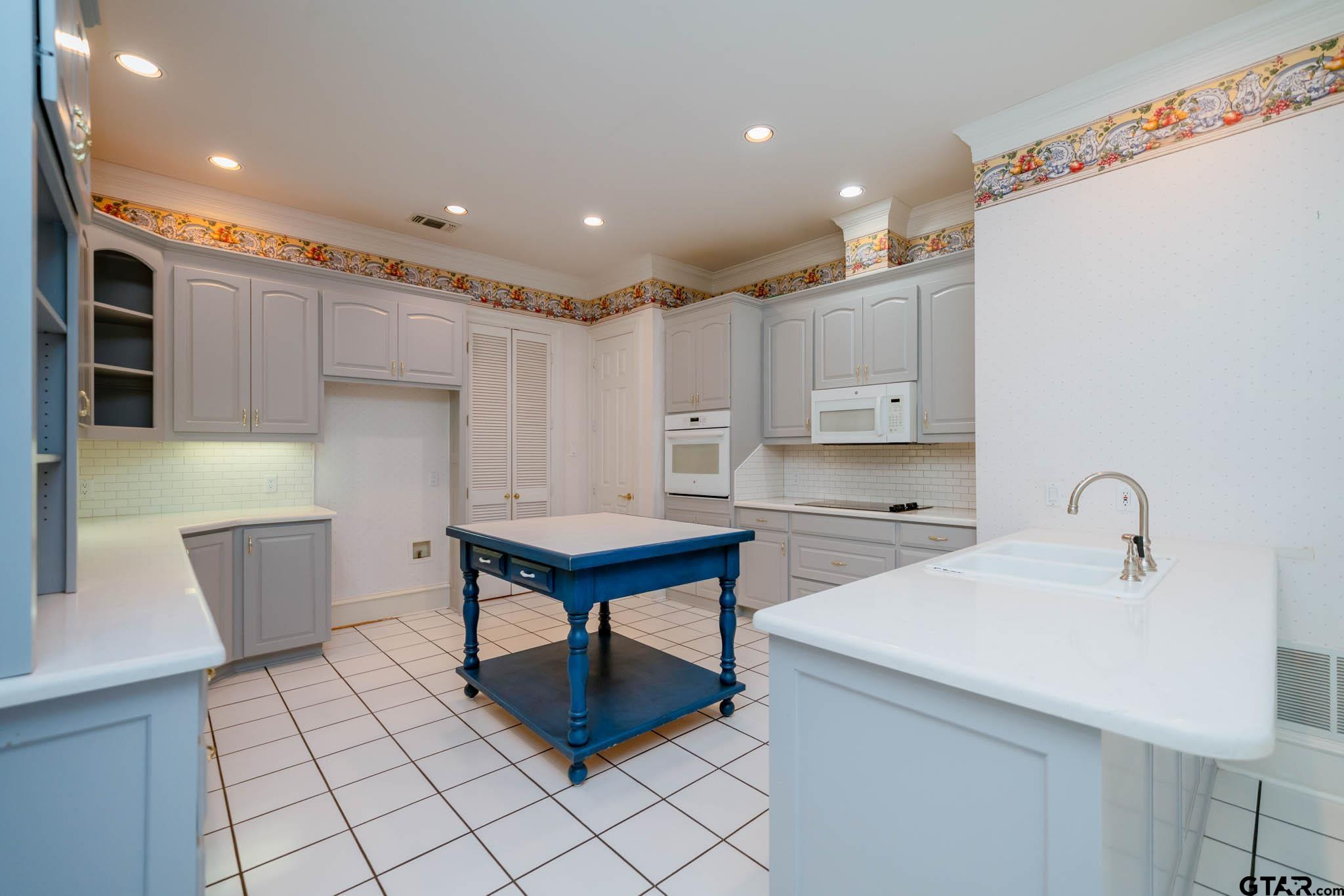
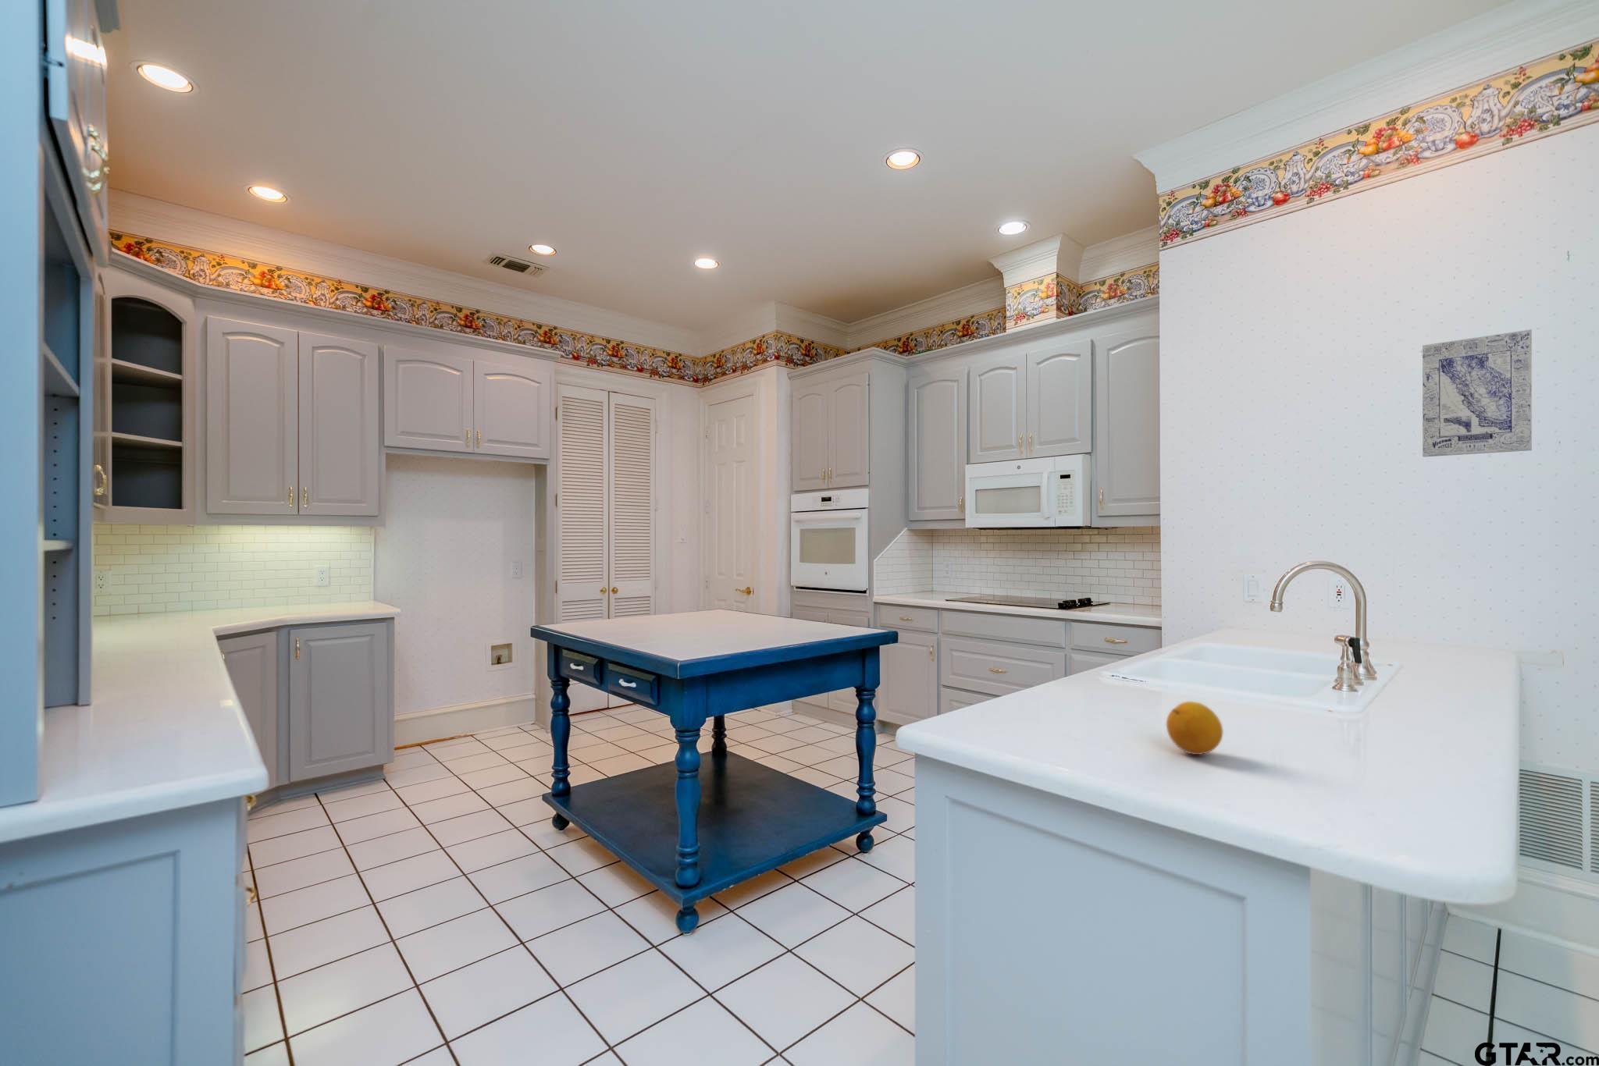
+ fruit (1193, 727)
+ wall art (1475, 396)
